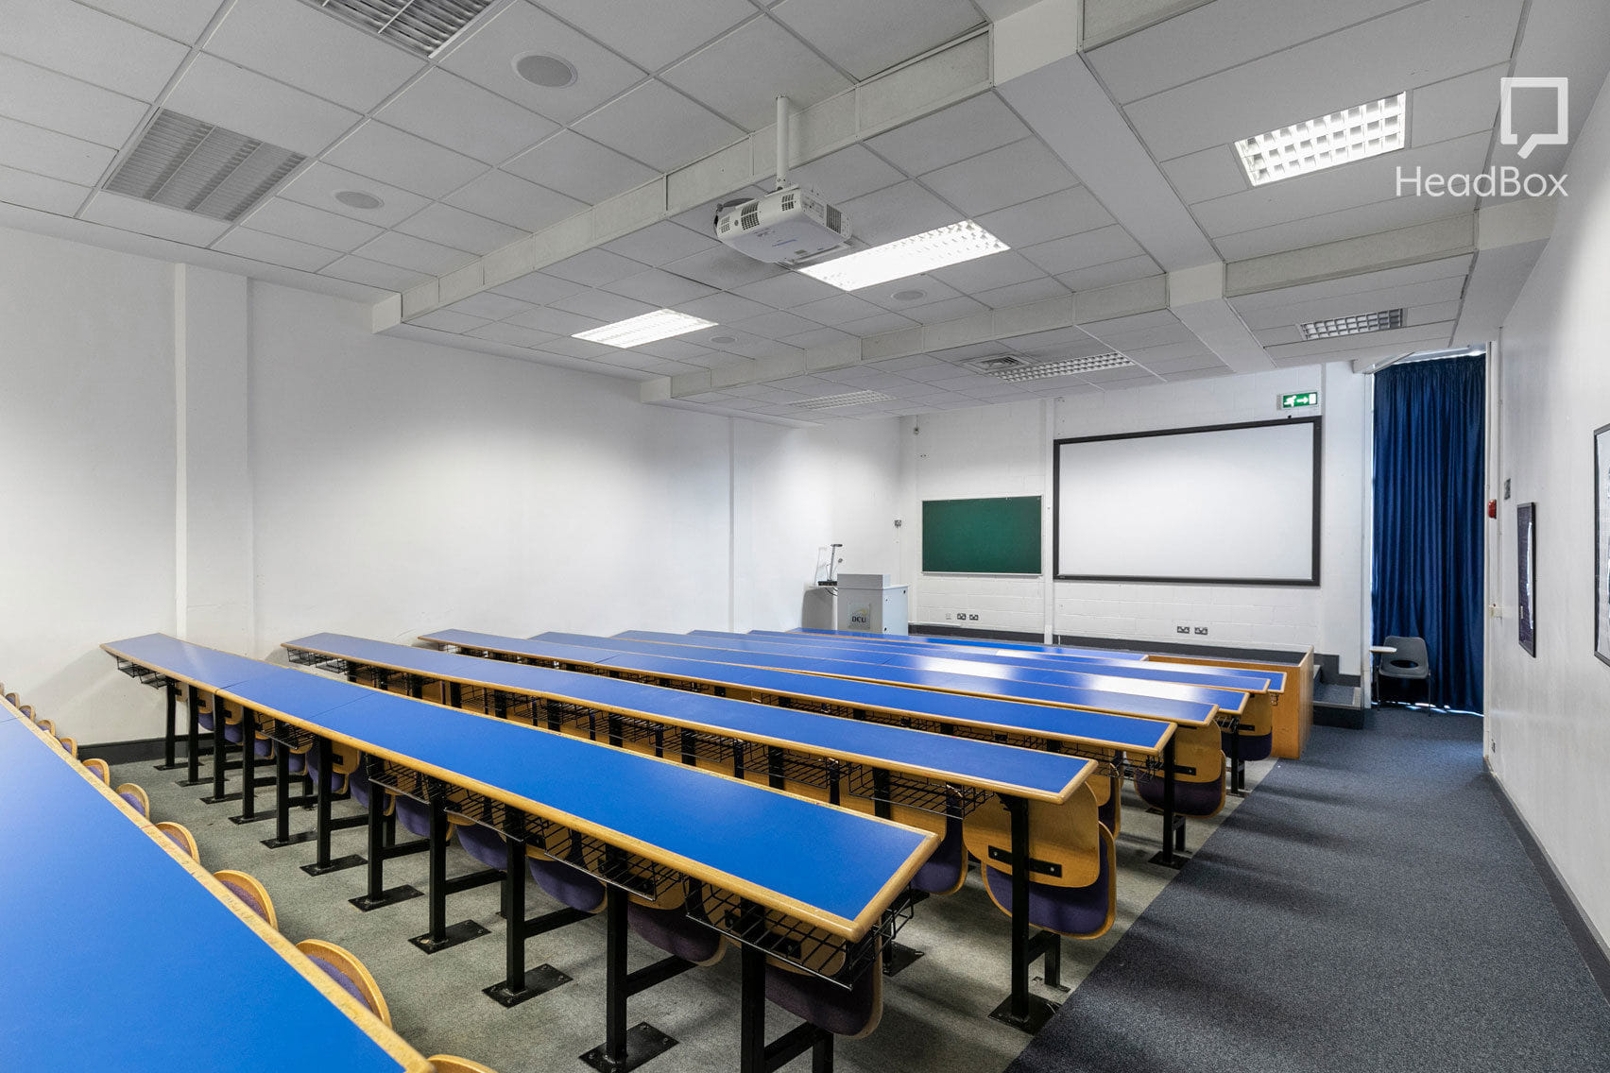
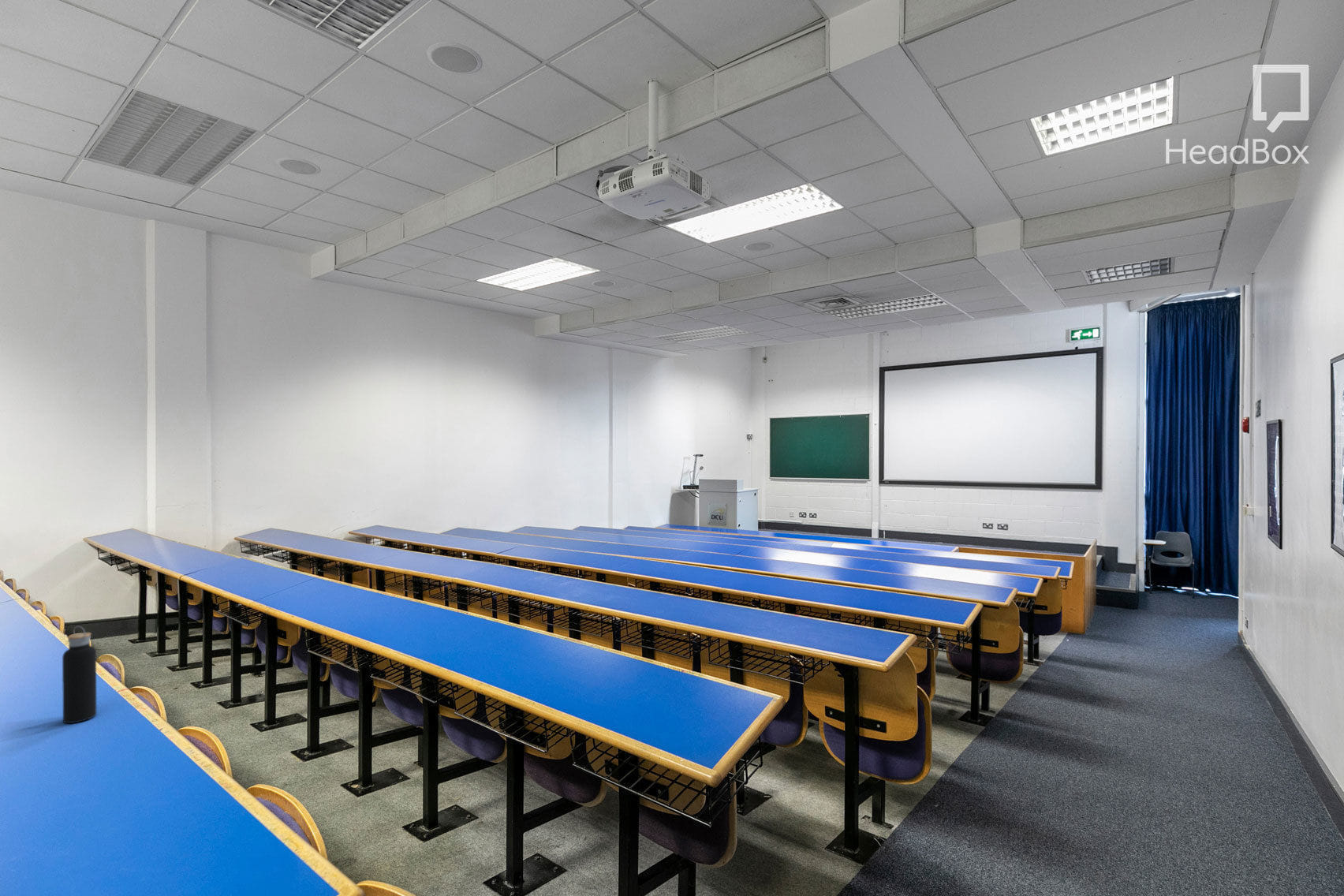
+ water bottle (80, 672)
